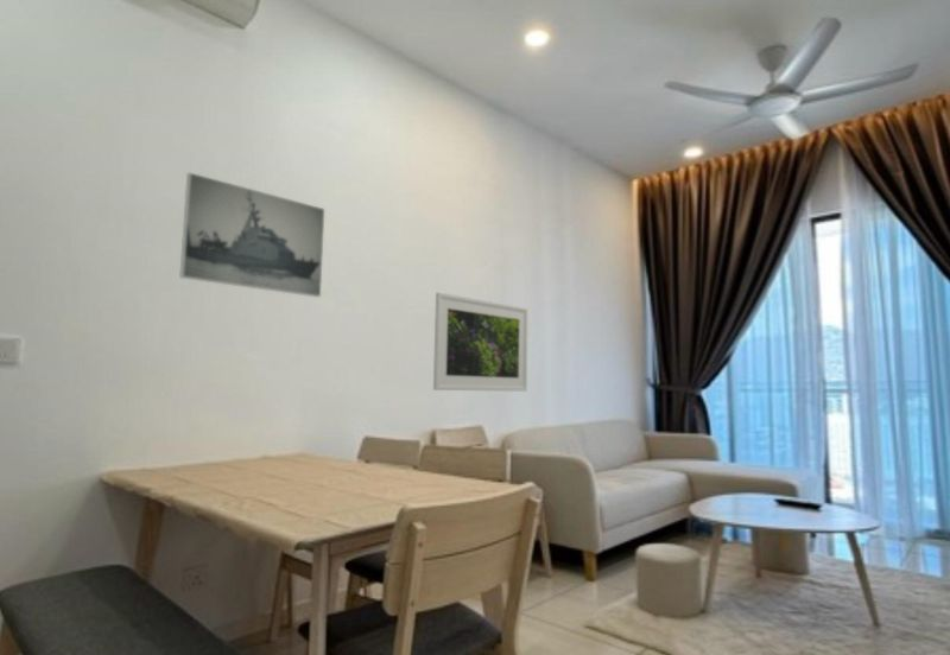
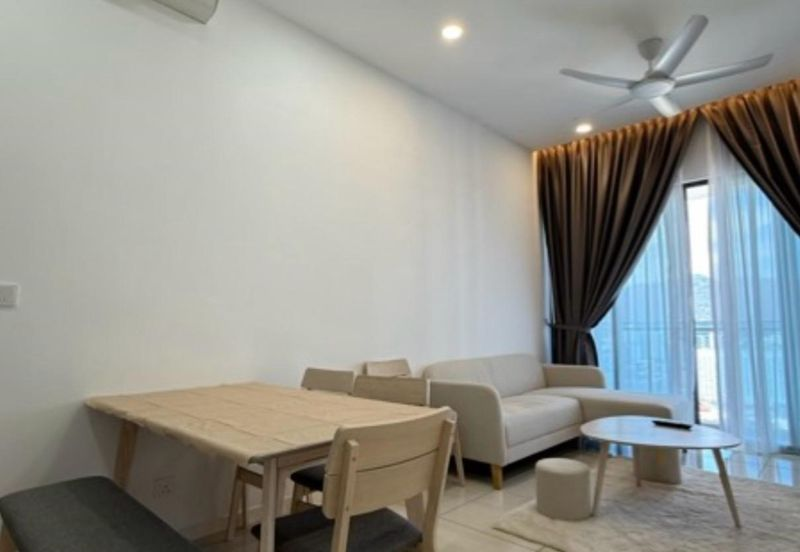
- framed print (484, 345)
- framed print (259, 240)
